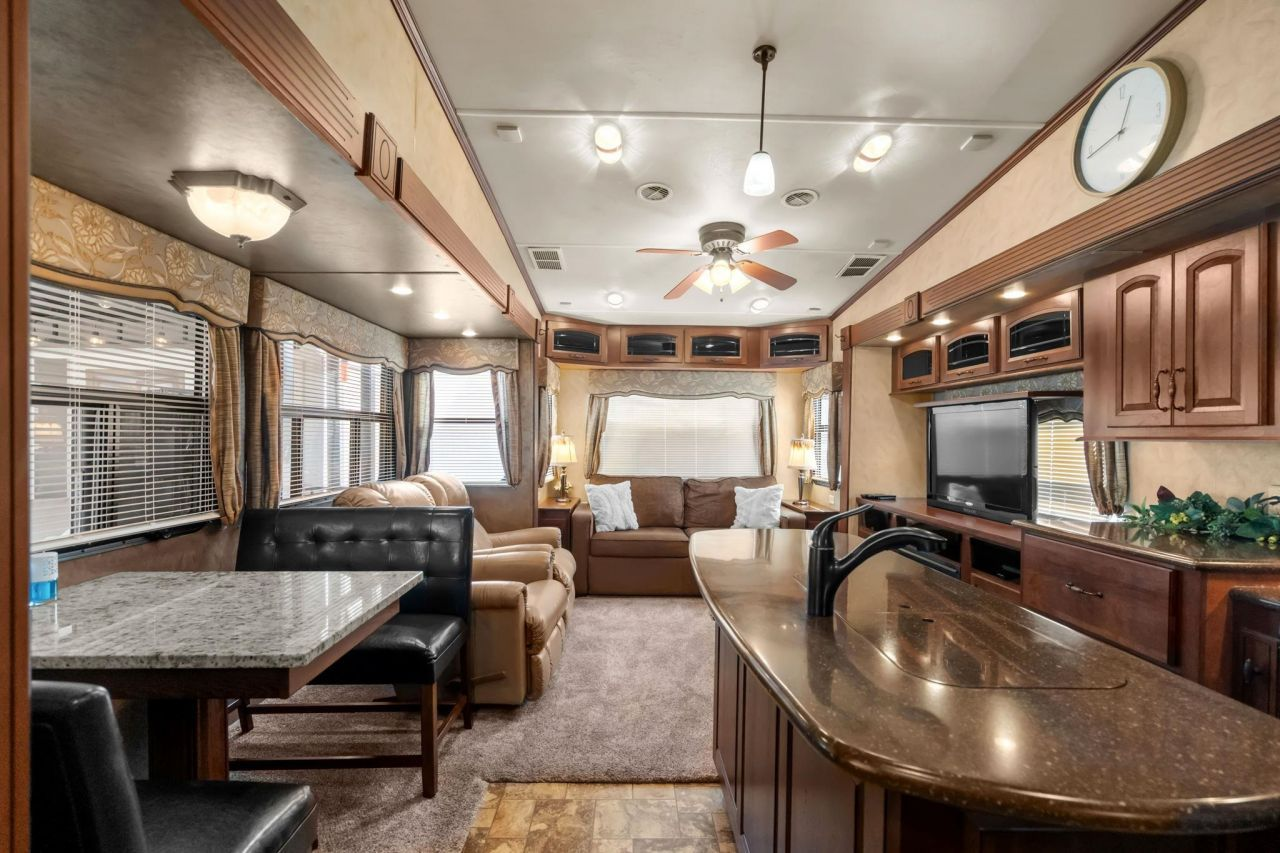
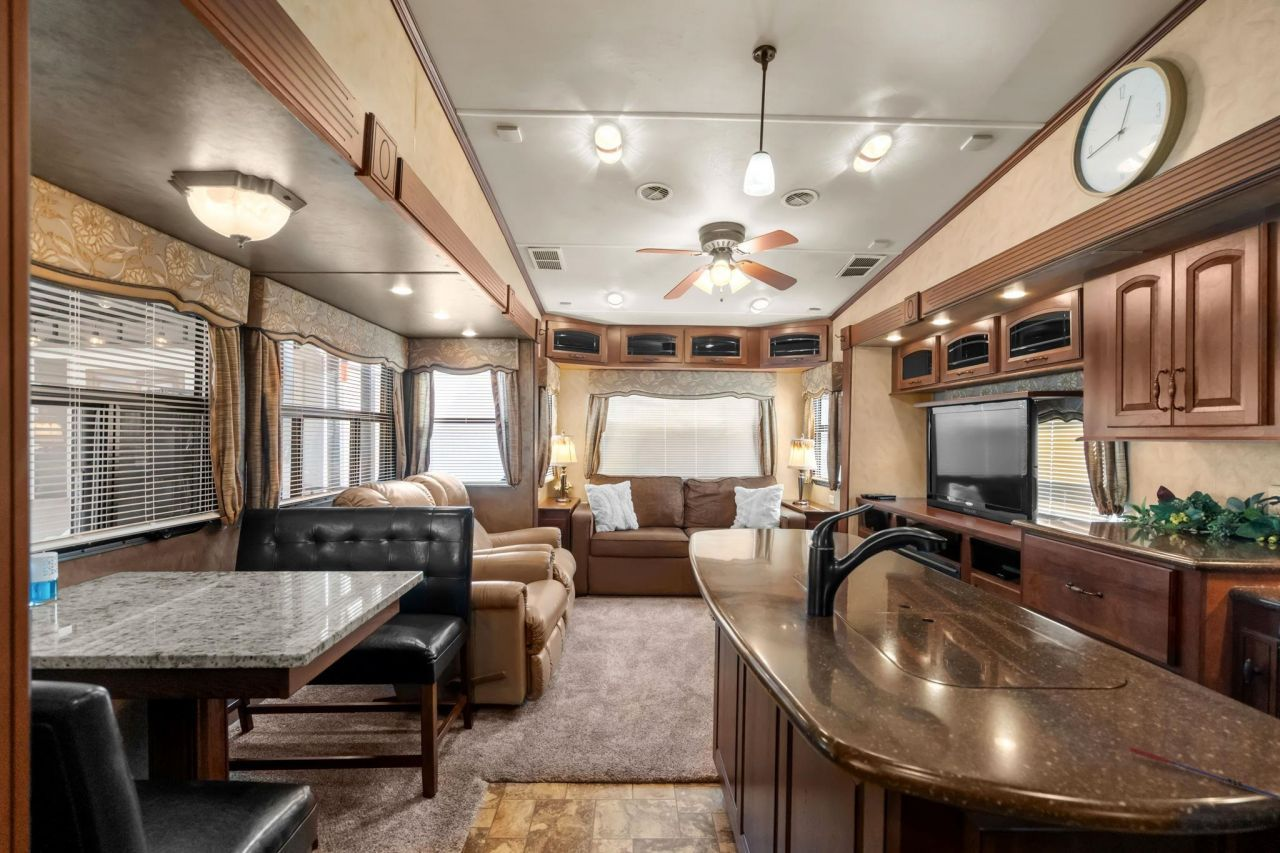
+ pen (1203, 772)
